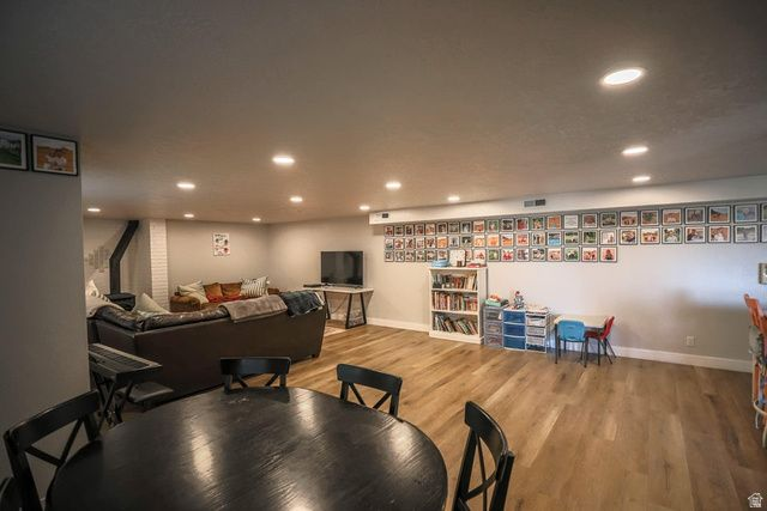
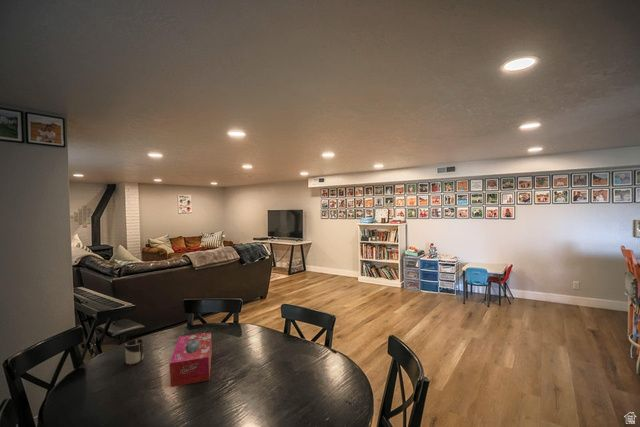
+ cup (136, 350)
+ tissue box (193, 356)
